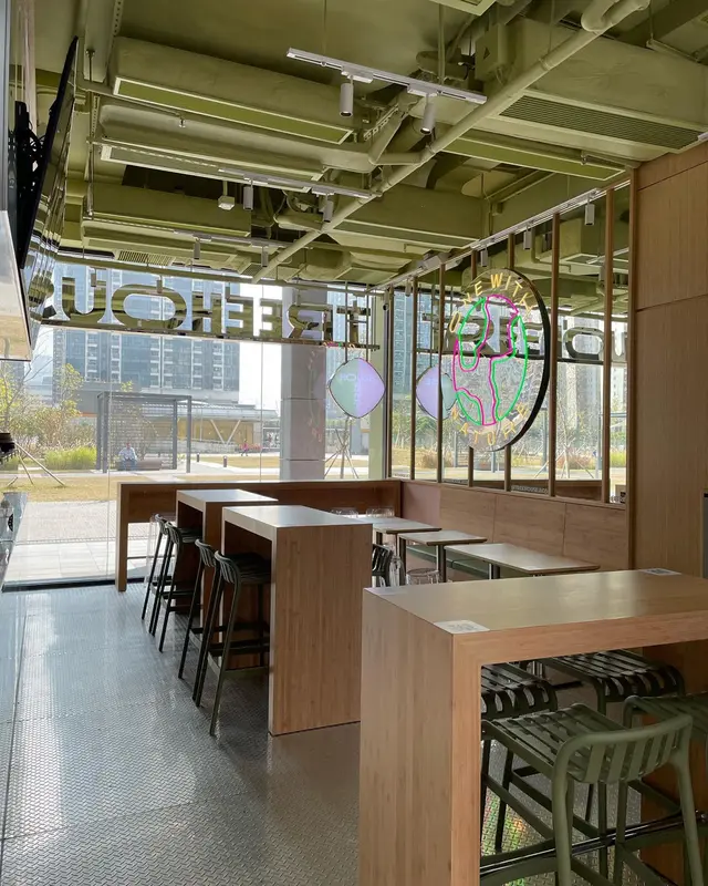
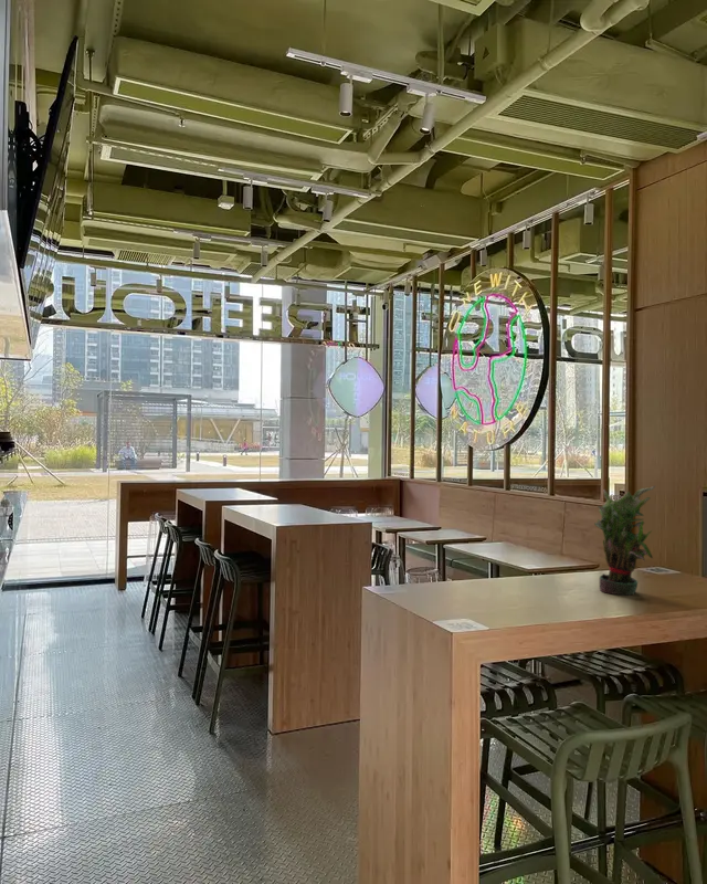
+ potted plant (627, 538)
